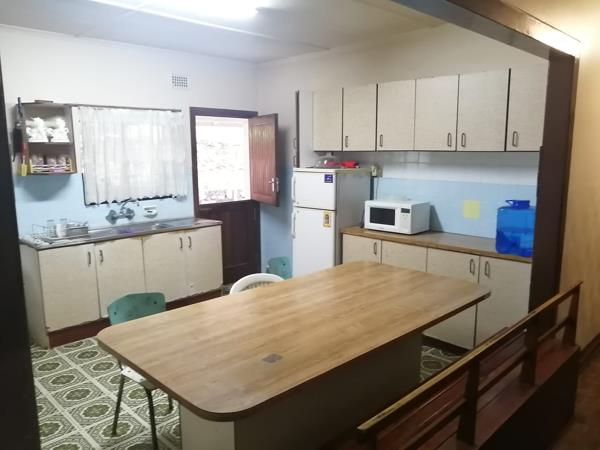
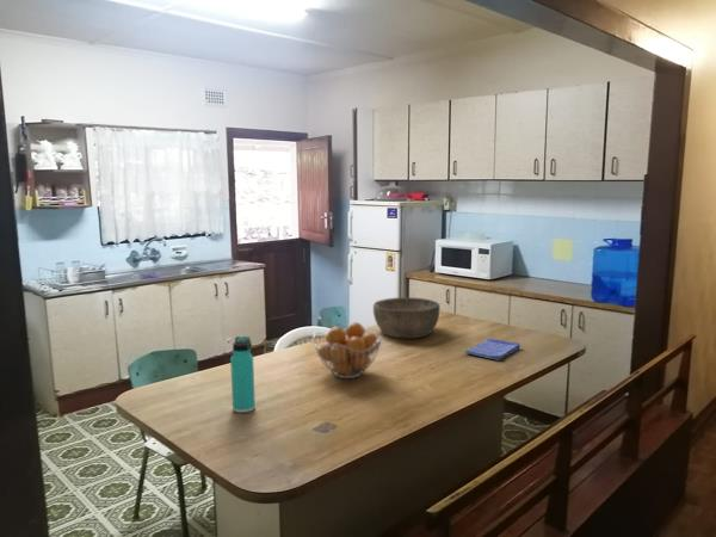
+ bowl (406, 317)
+ dish towel (493, 347)
+ thermos bottle (242, 372)
+ fruit basket (347, 348)
